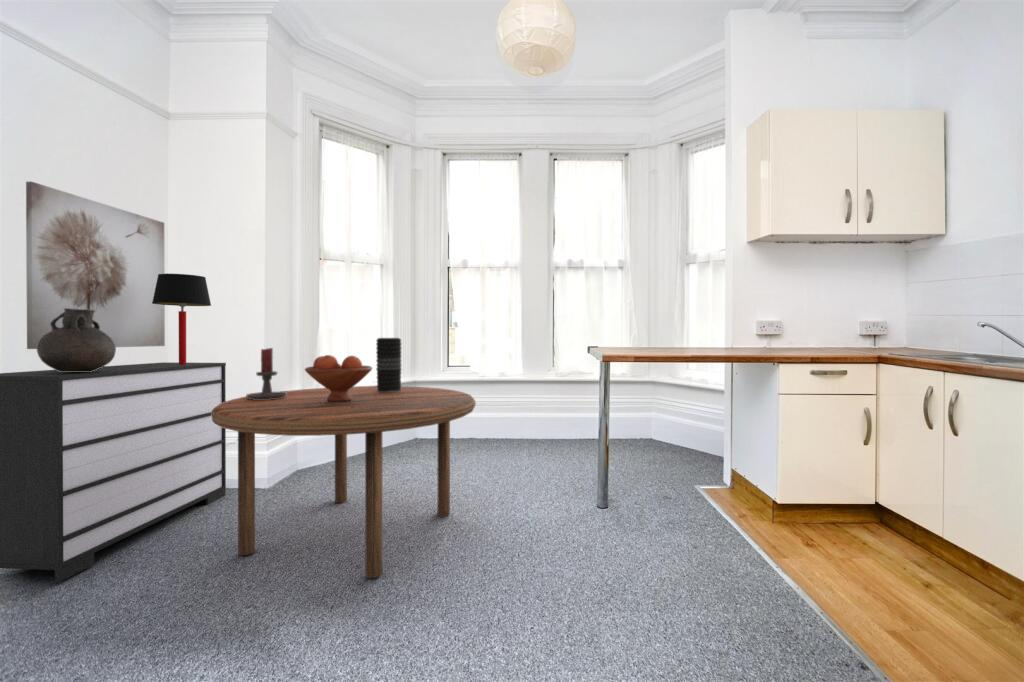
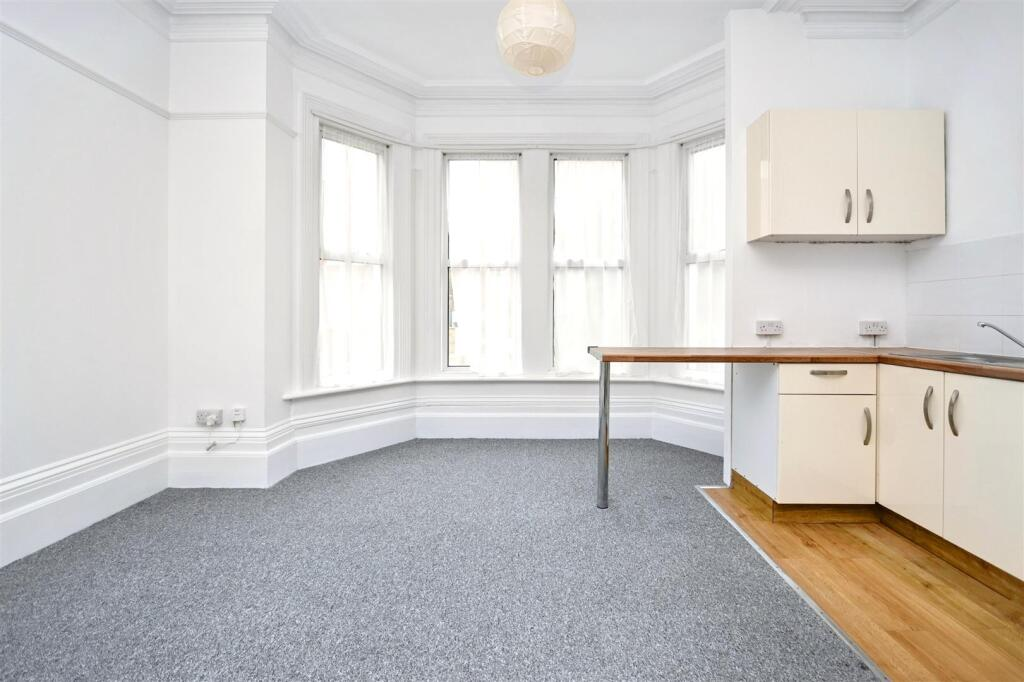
- dining table (346, 465)
- dresser (121, 448)
- vase (77, 339)
- table lamp (182, 320)
- fruit bowl (339, 377)
- candle holder (266, 372)
- vase (388, 364)
- wall art (105, 276)
